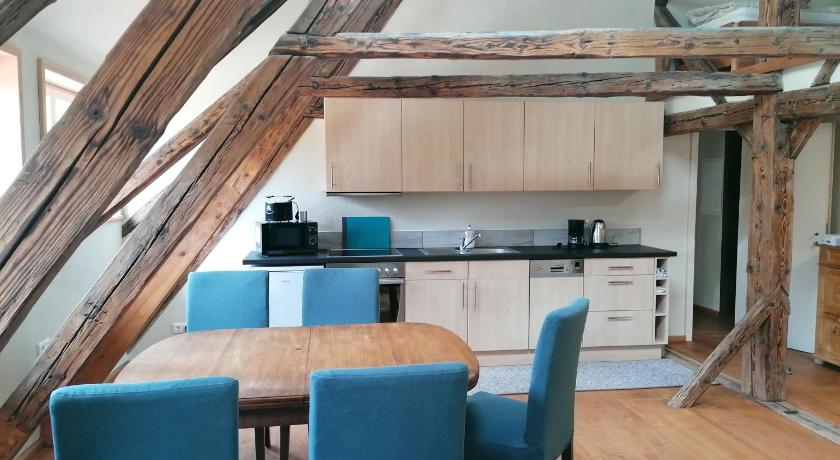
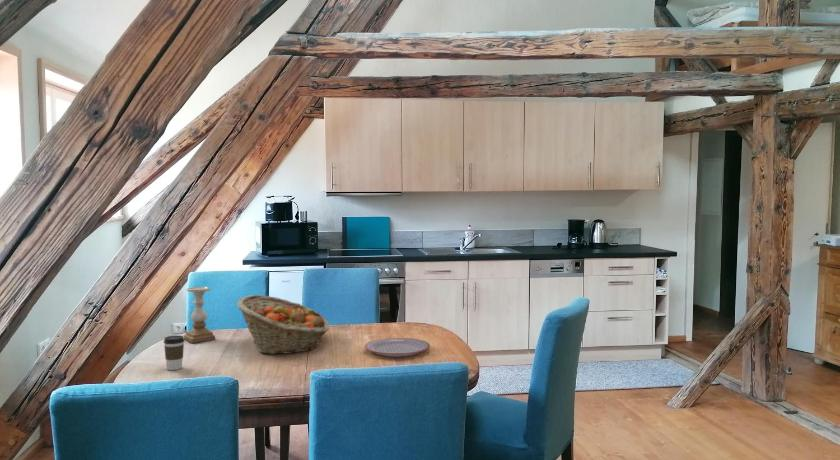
+ coffee cup (174, 352)
+ plate (397, 347)
+ fruit basket (284, 321)
+ candle holder (199, 313)
